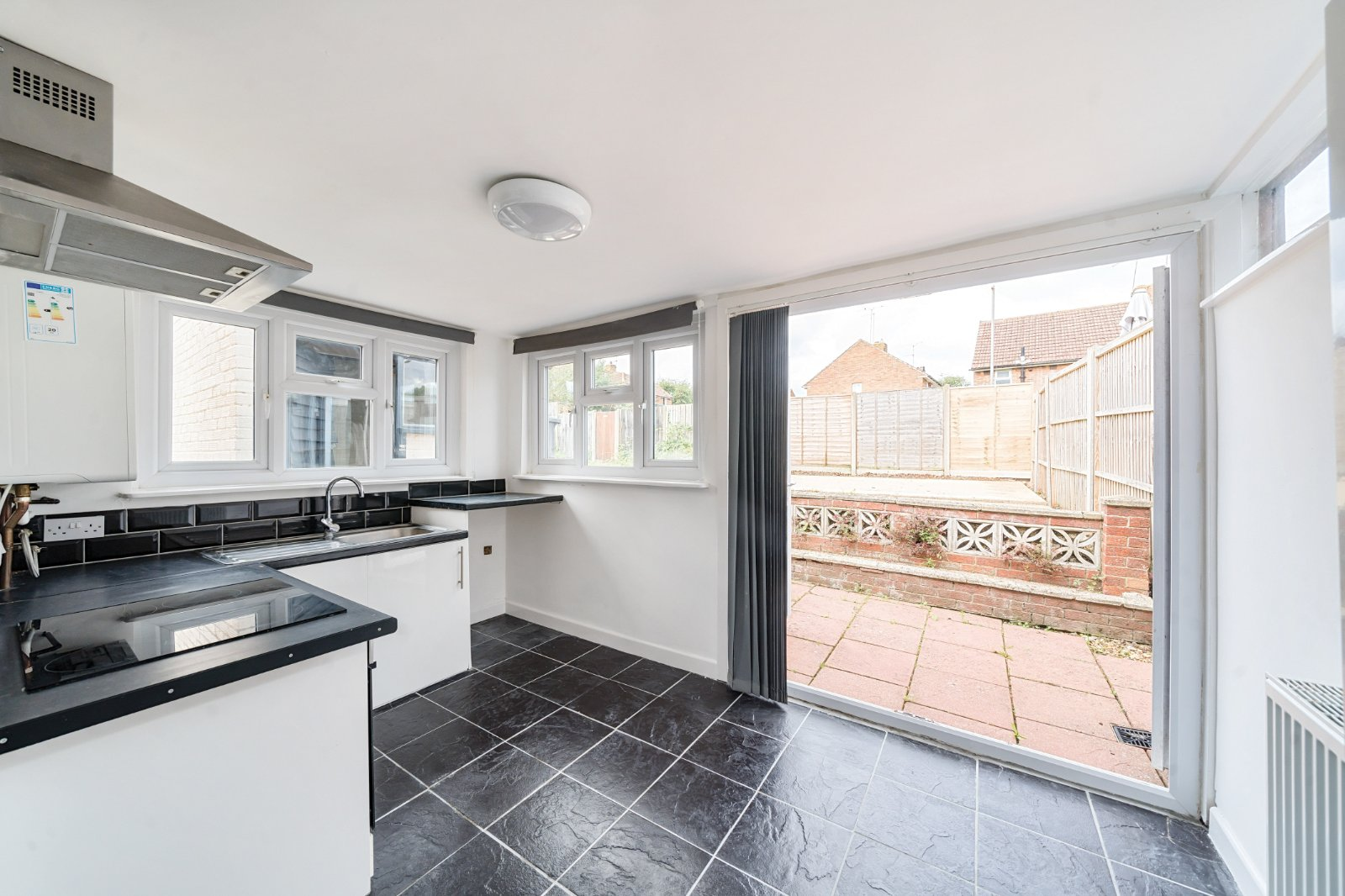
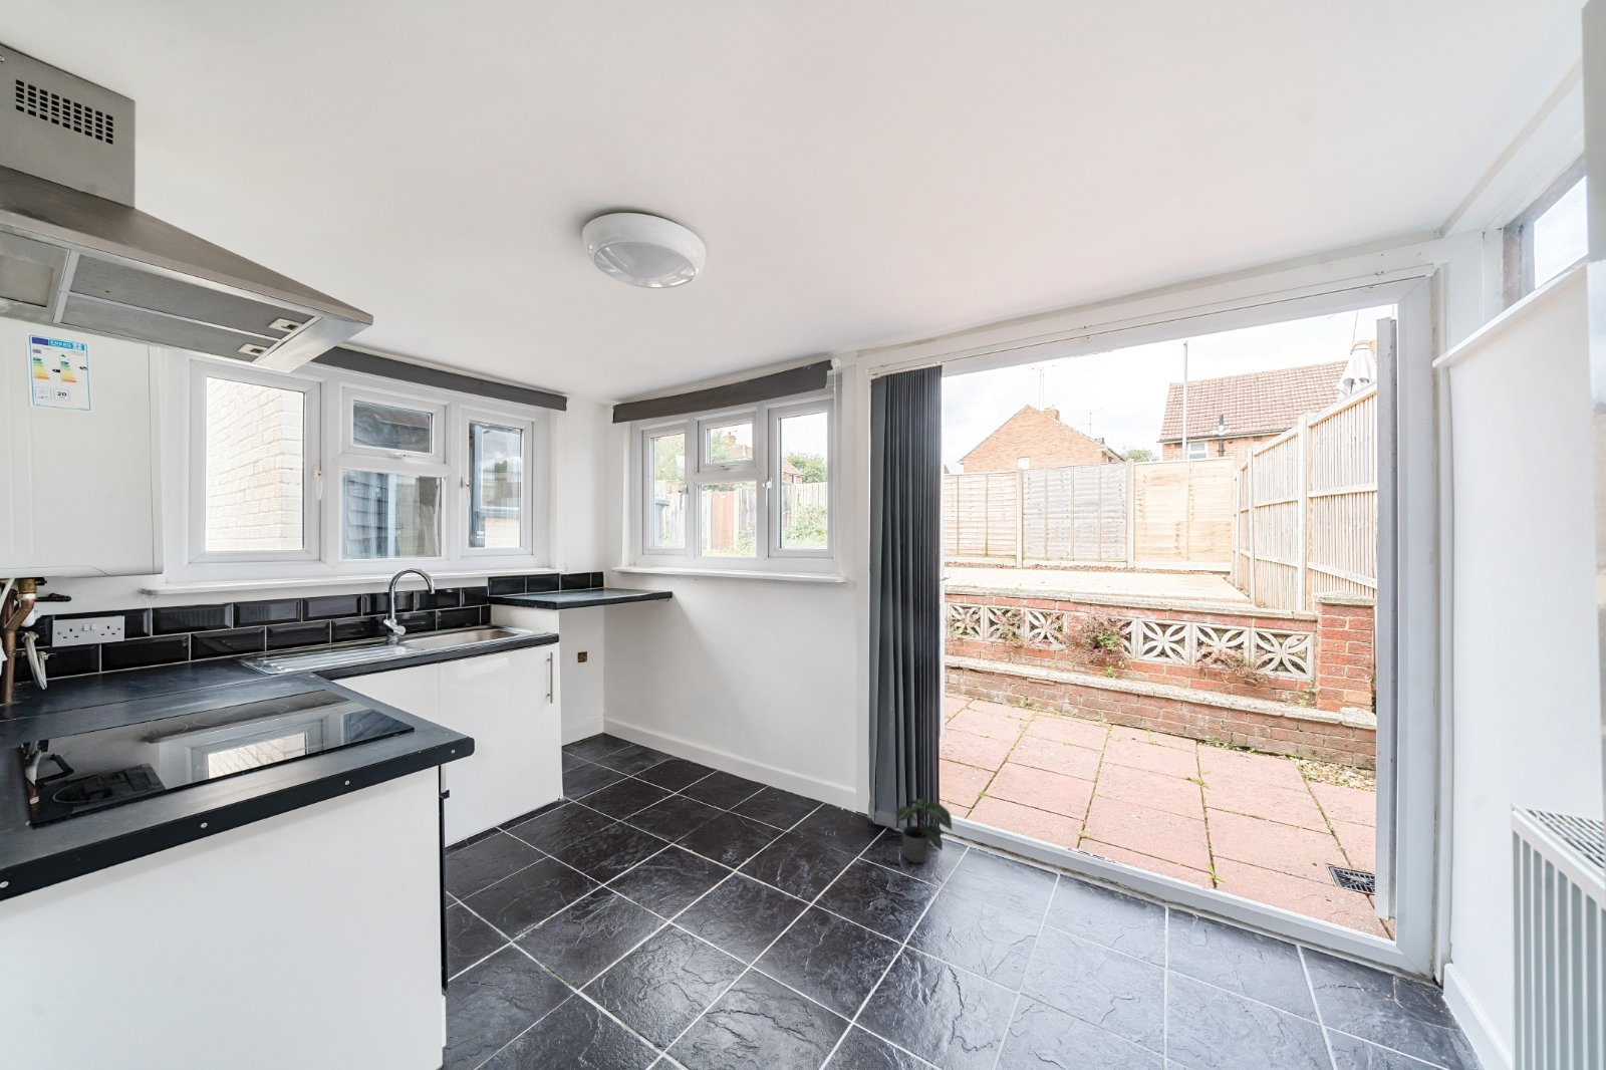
+ potted plant (923, 829)
